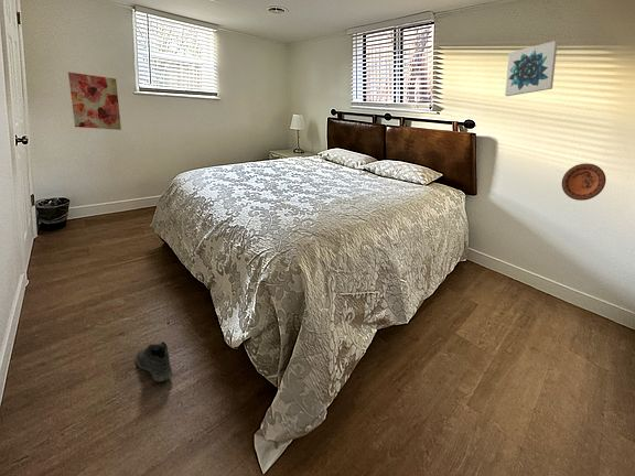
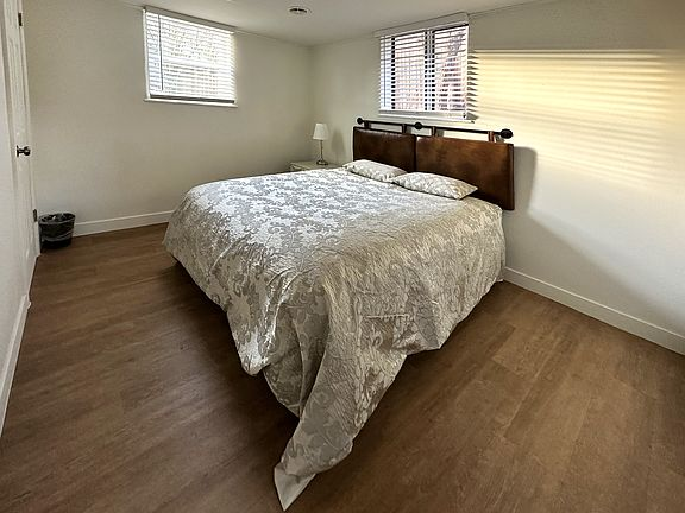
- wall art (95, 101)
- decorative plate (582, 182)
- sneaker (153, 354)
- wall art (529, 69)
